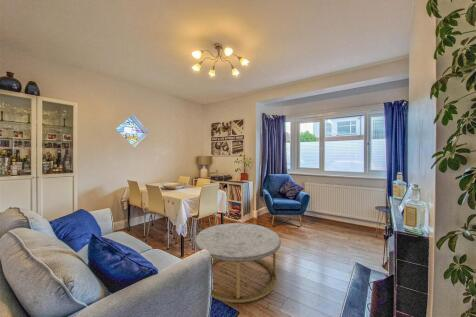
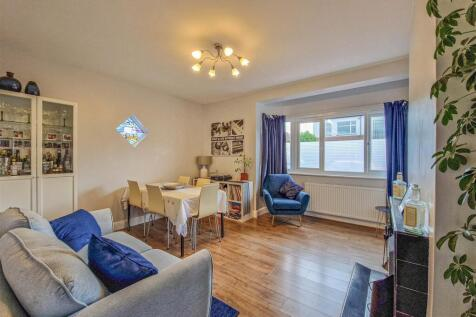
- coffee table (237, 255)
